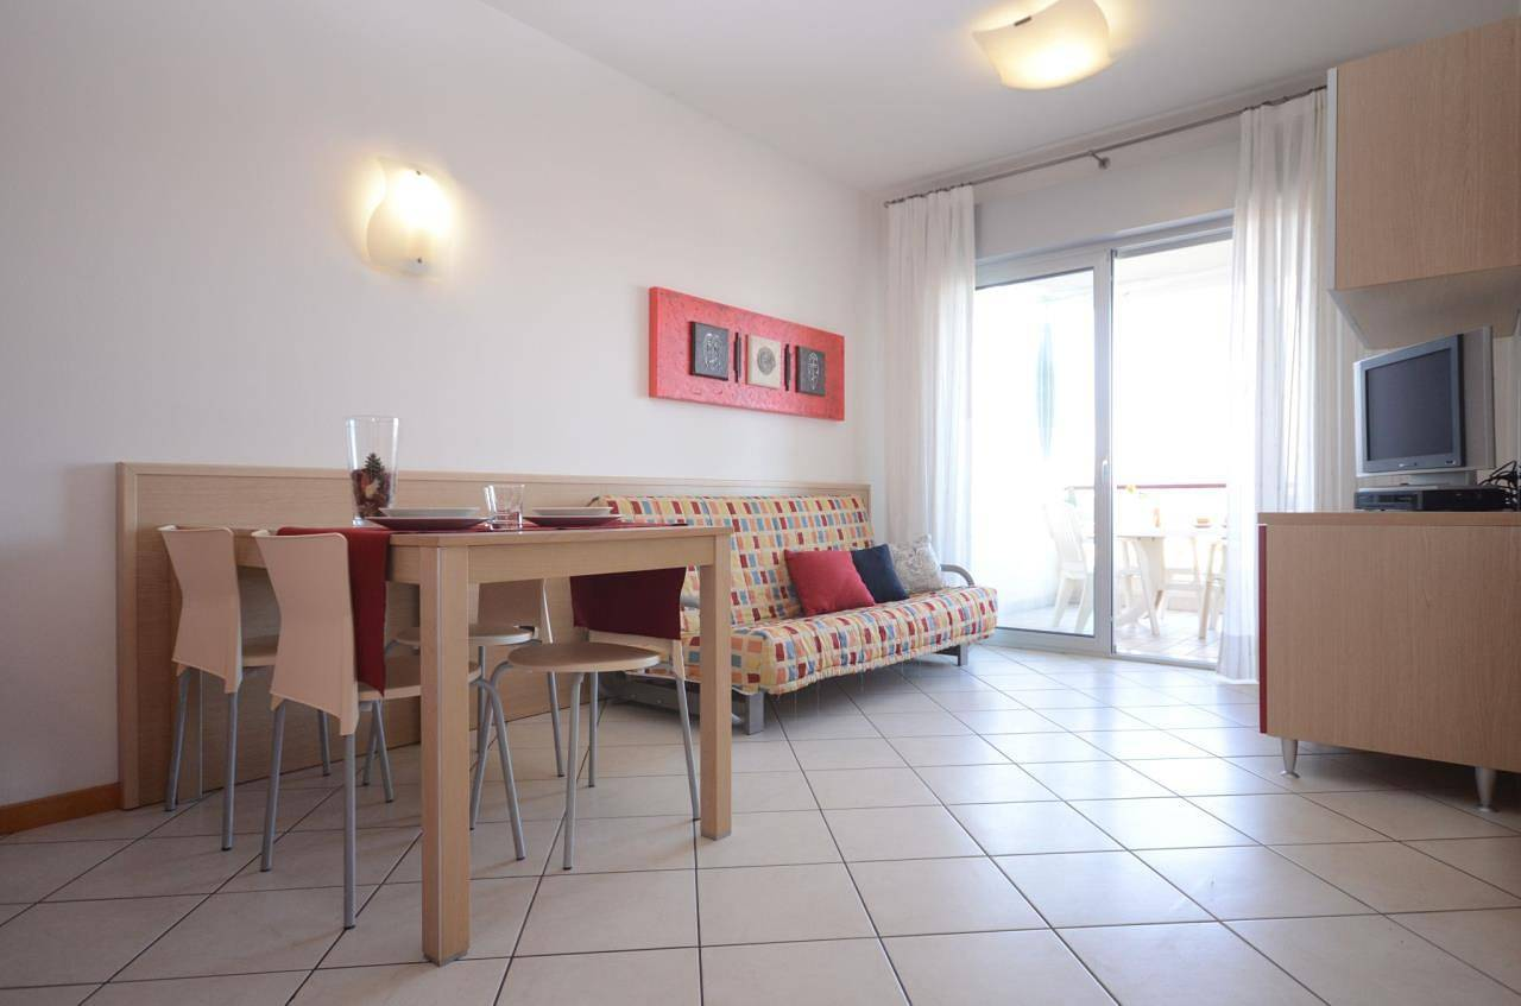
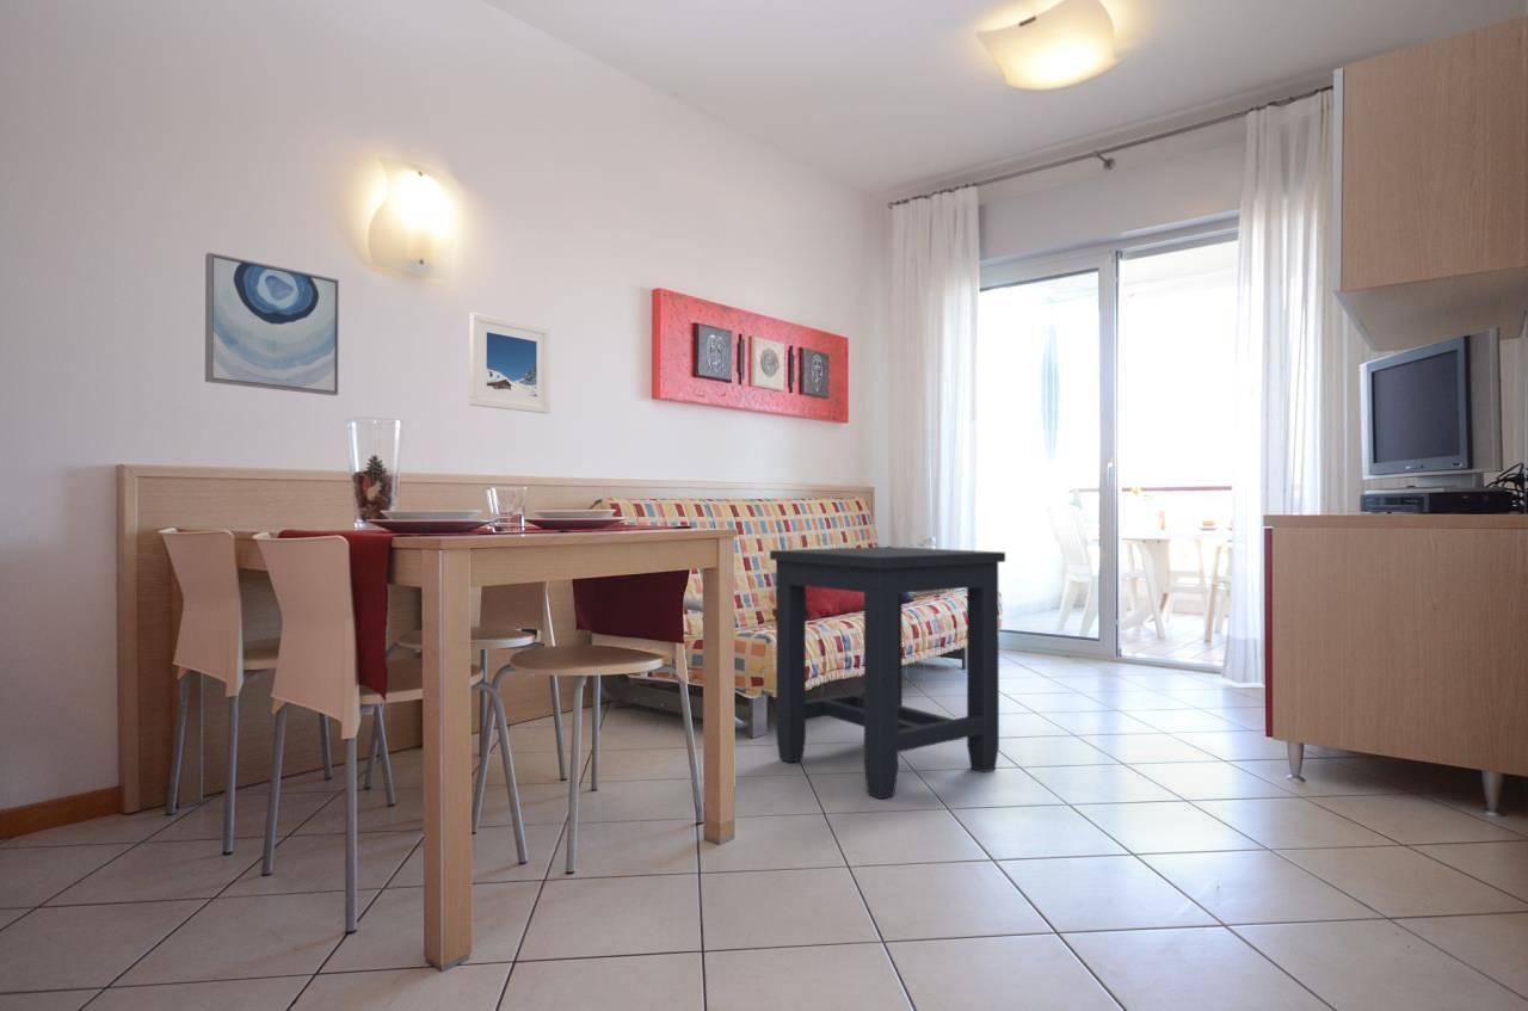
+ wall art (275, 327)
+ side table (885, 656)
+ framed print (511, 365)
